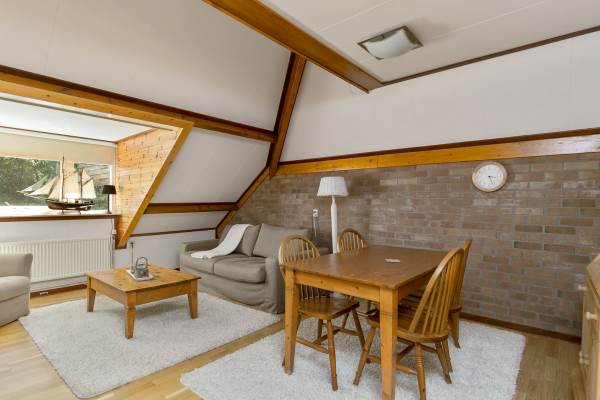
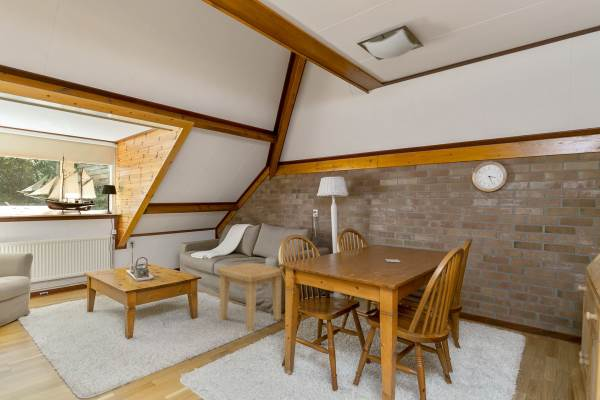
+ side table (250, 293)
